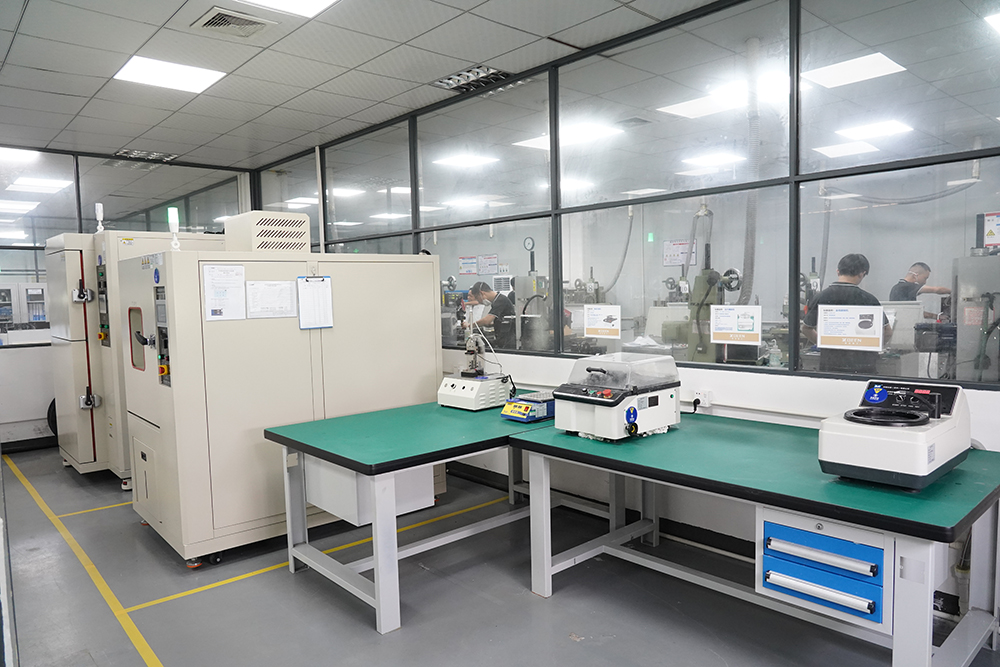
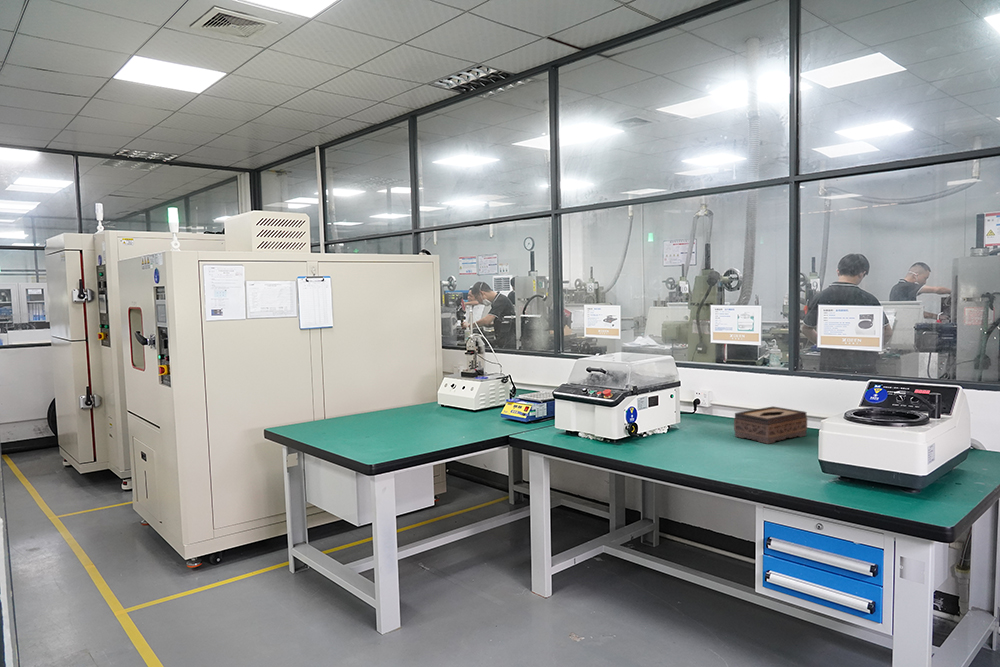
+ tissue box (770, 424)
